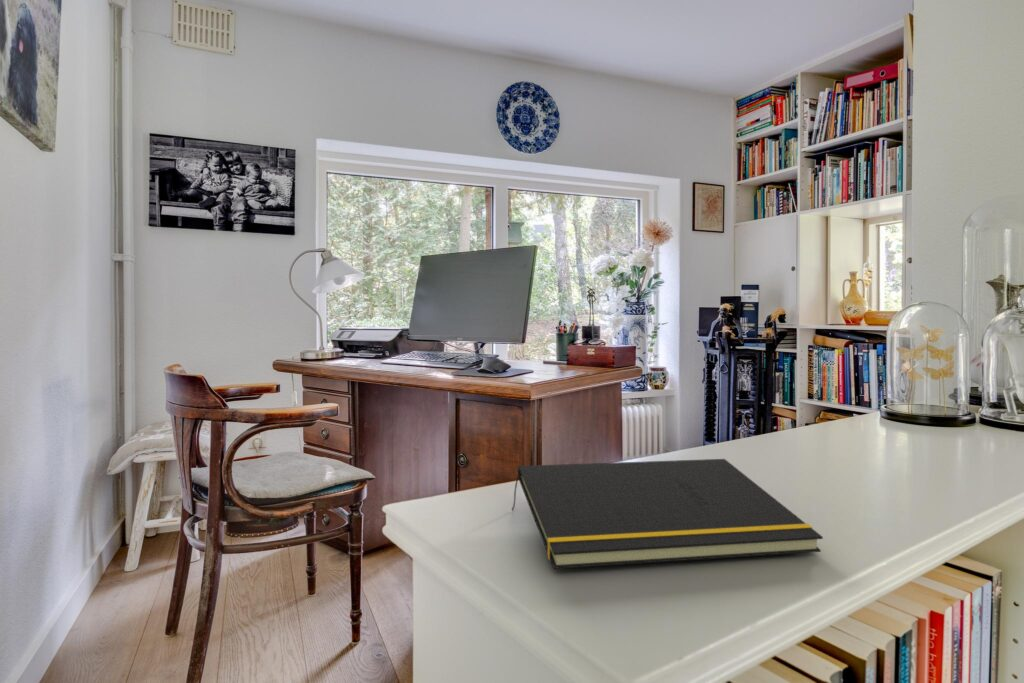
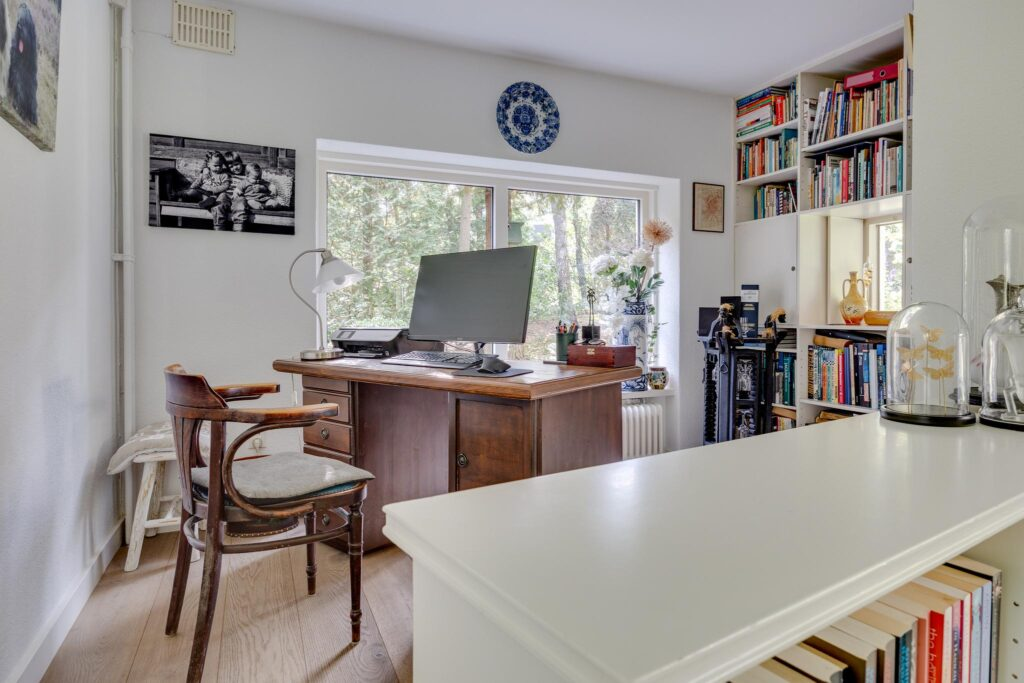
- notepad (653, 504)
